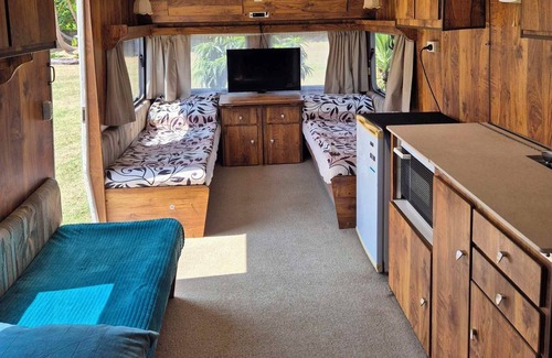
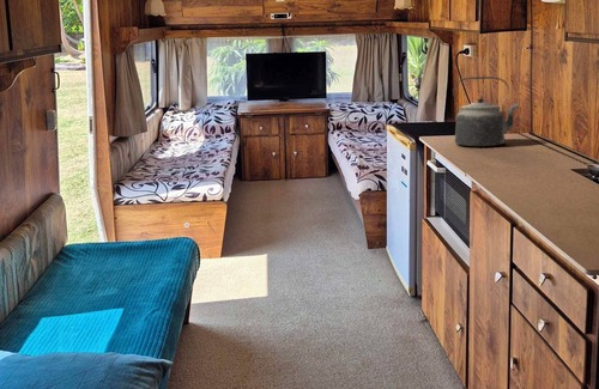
+ kettle (485, 110)
